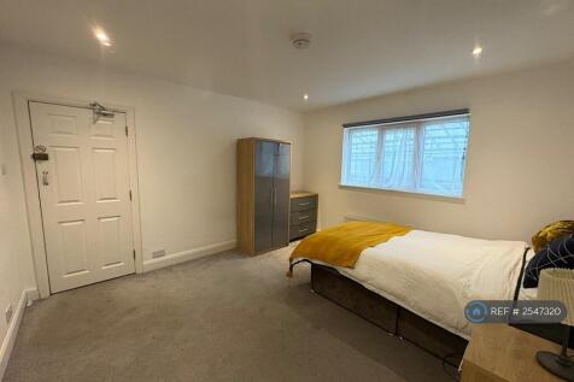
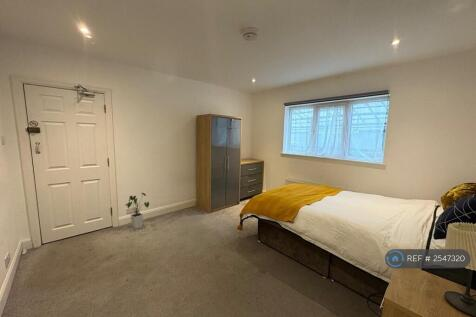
+ house plant (138, 210)
